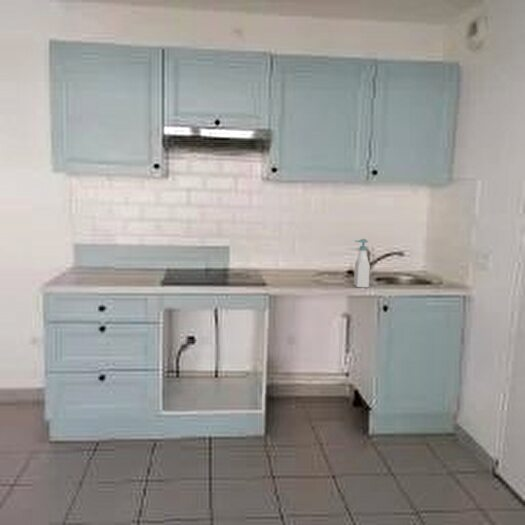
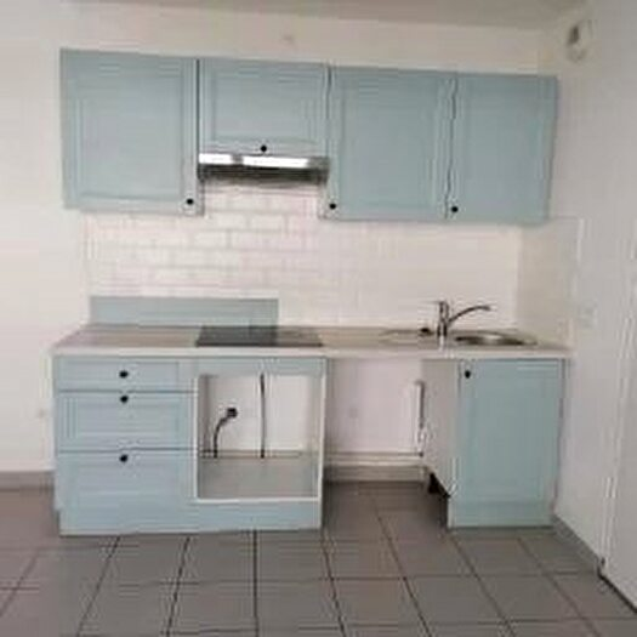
- soap bottle (360, 262)
